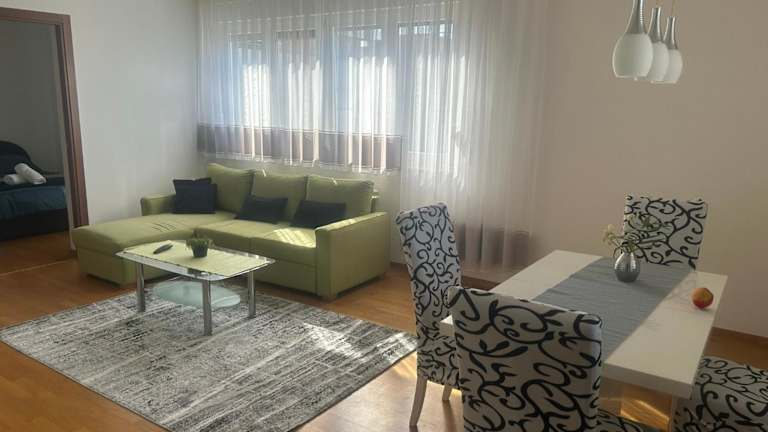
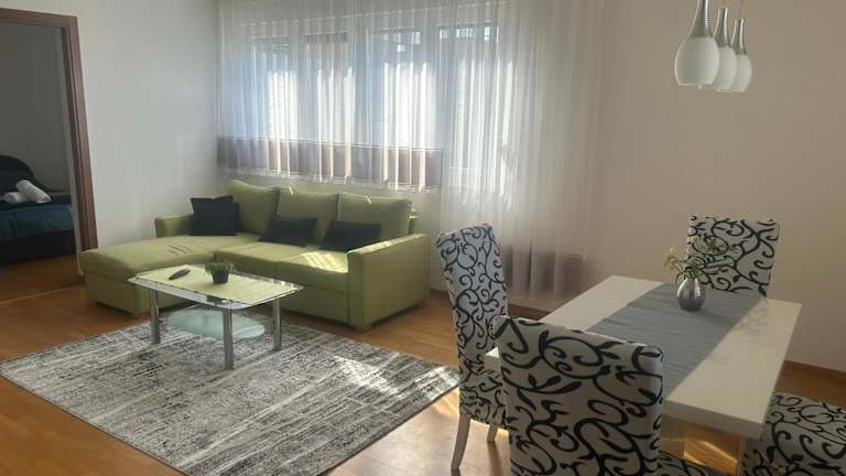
- fruit (702, 297)
